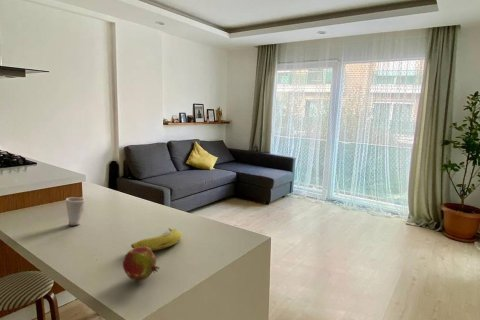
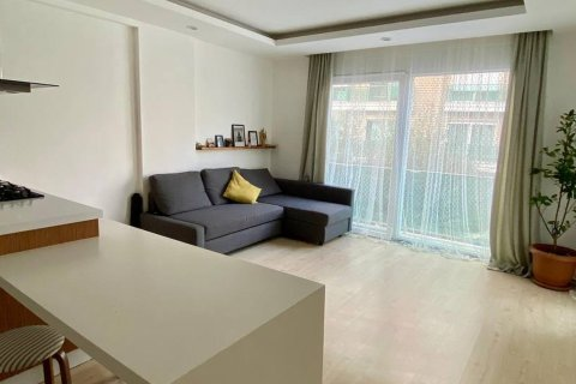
- fruit (156, 237)
- fruit (142, 264)
- cup (76, 211)
